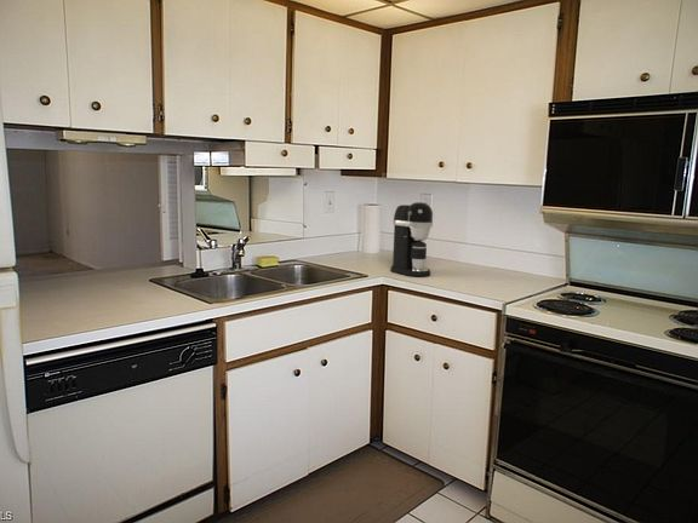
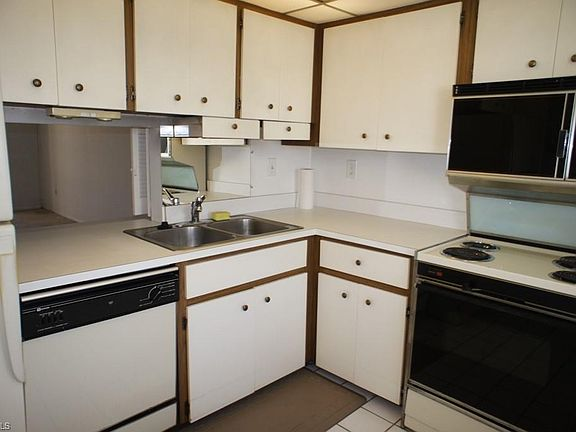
- coffee maker (411, 237)
